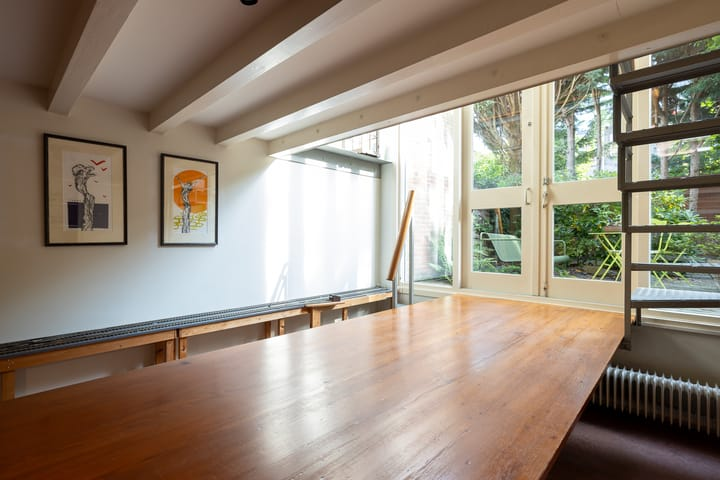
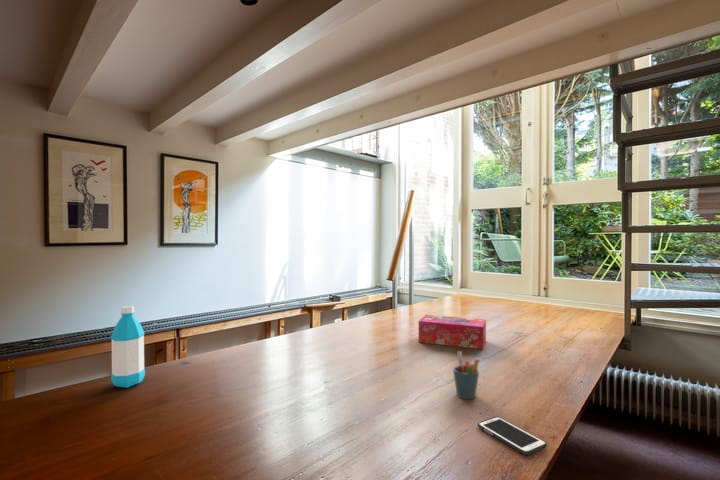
+ water bottle (128, 345)
+ pen holder (466, 375)
+ tissue box (452, 330)
+ cell phone (510, 434)
